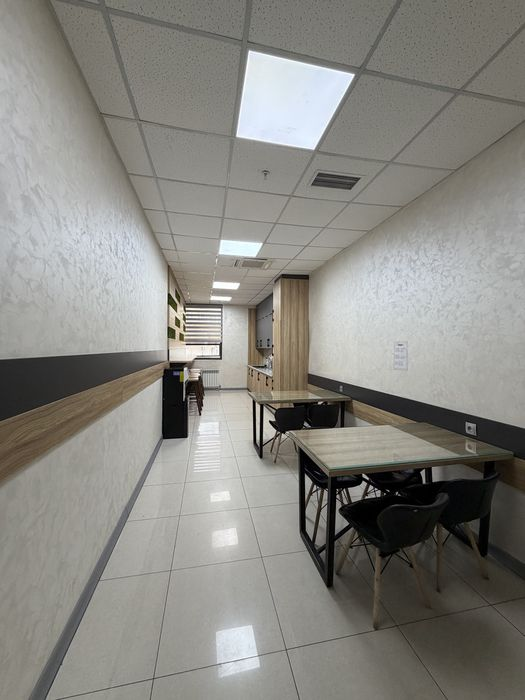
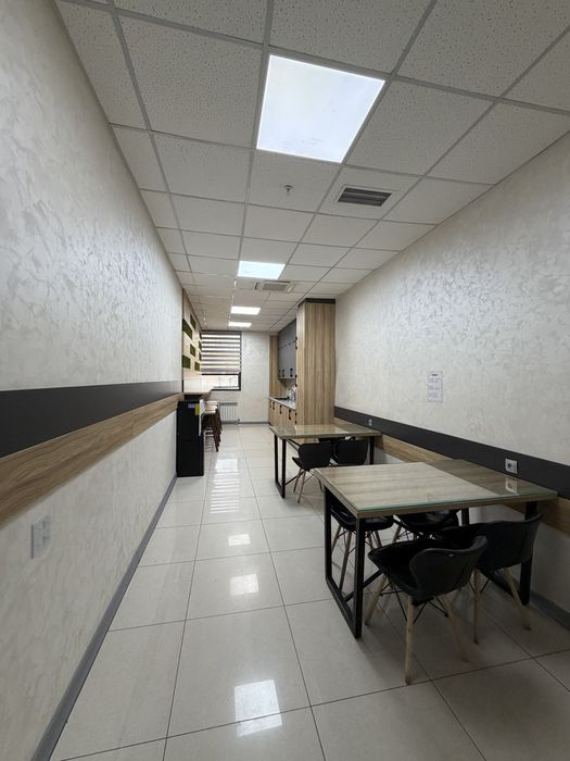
+ electrical outlet (41, 534)
